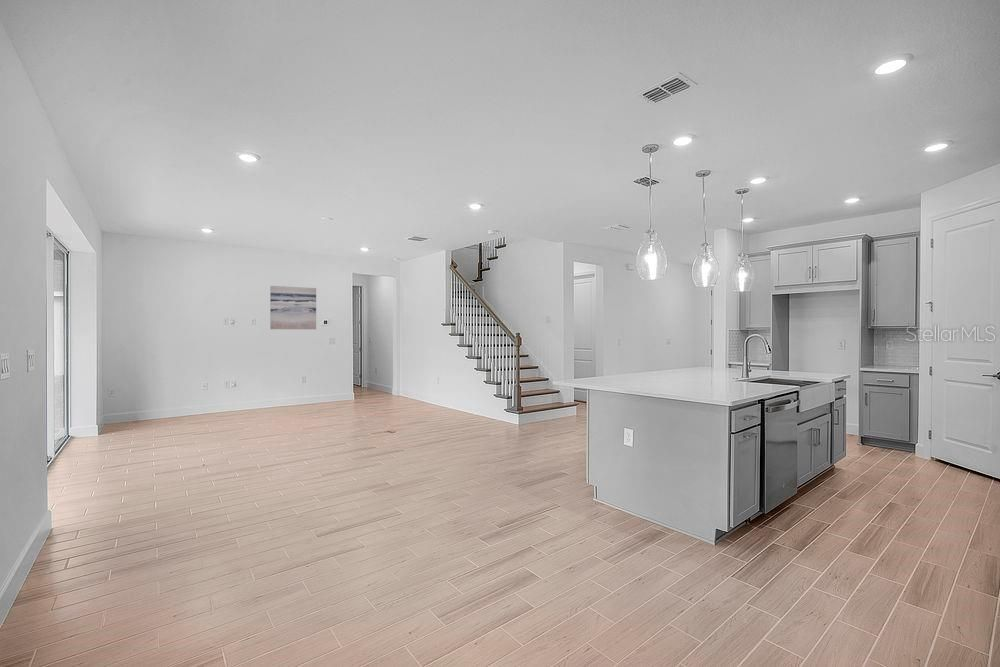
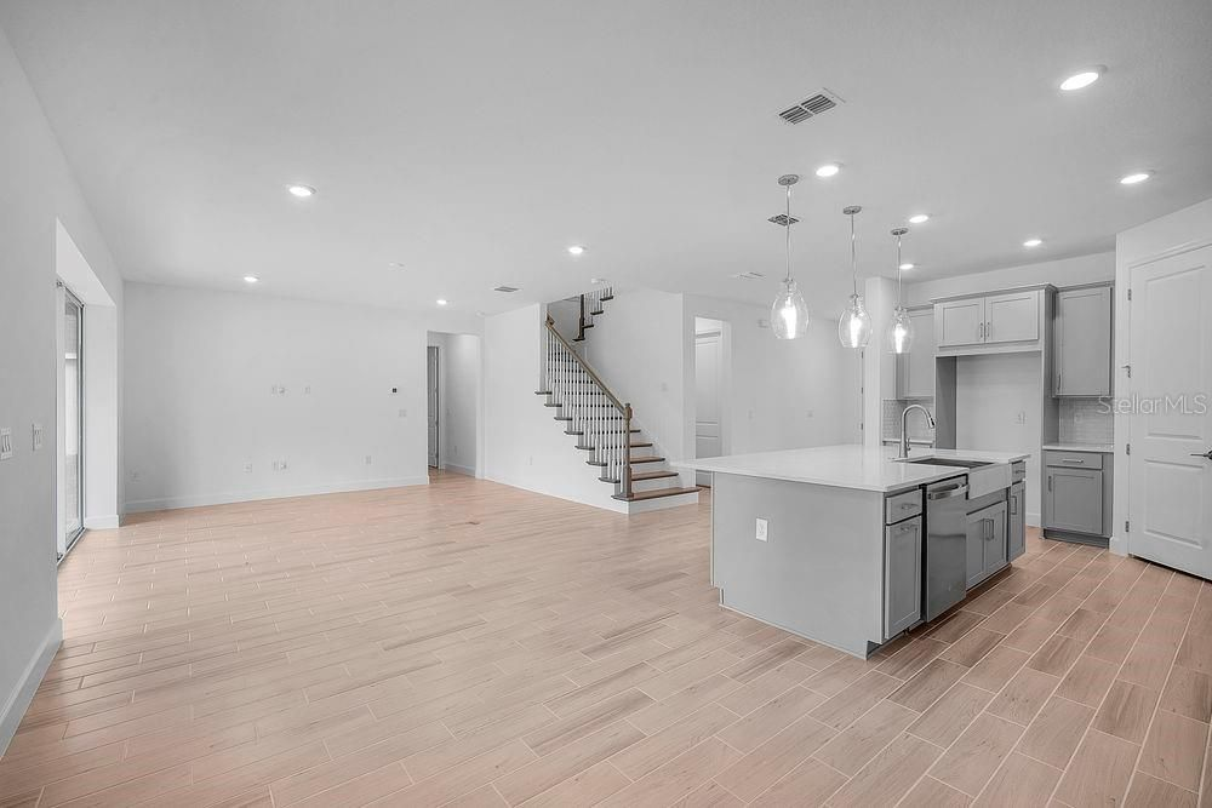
- wall art (293, 308)
